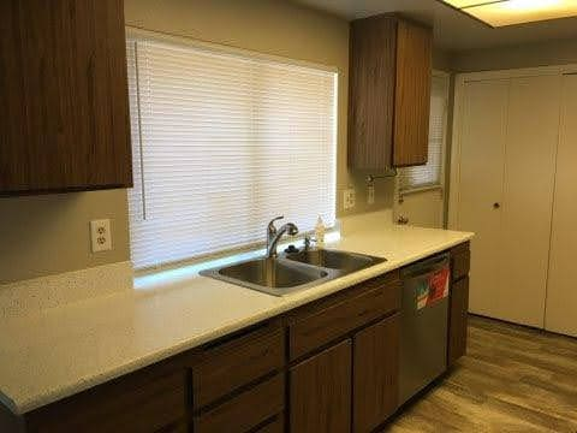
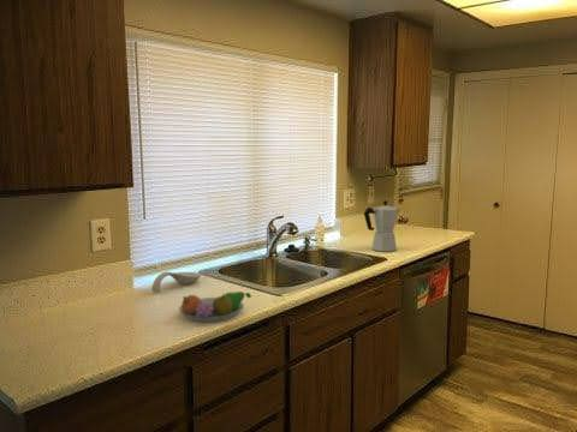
+ fruit bowl (214, 300)
+ moka pot (382, 224)
+ spoon rest (177, 277)
